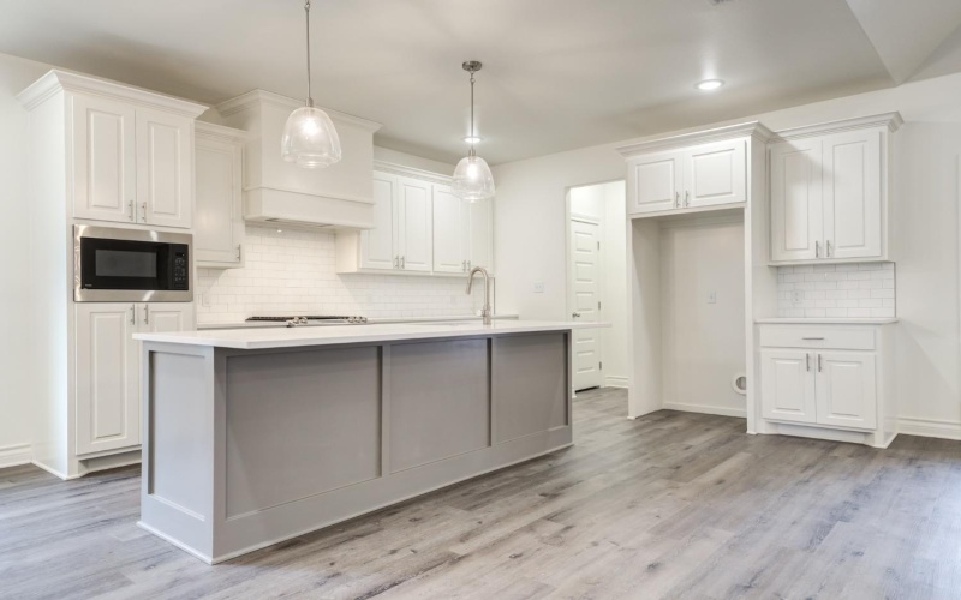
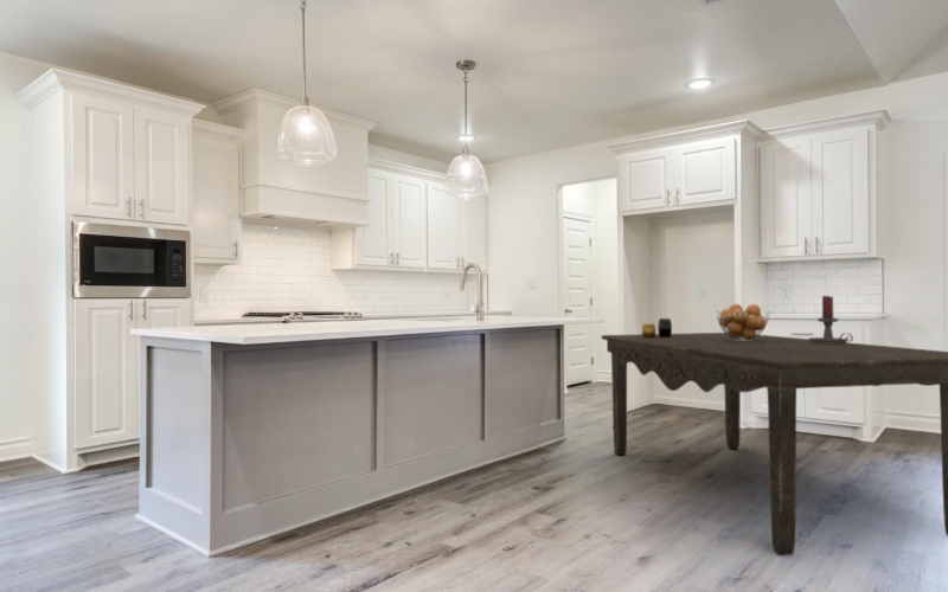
+ fruit basket (742, 321)
+ dining table (739, 414)
+ vase (658, 327)
+ candle holder (832, 318)
